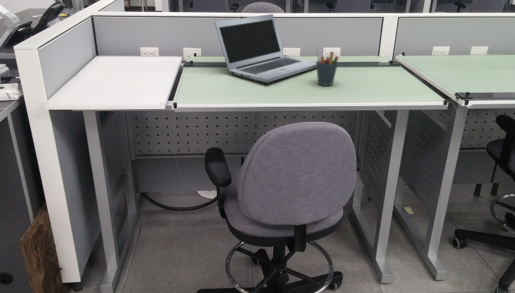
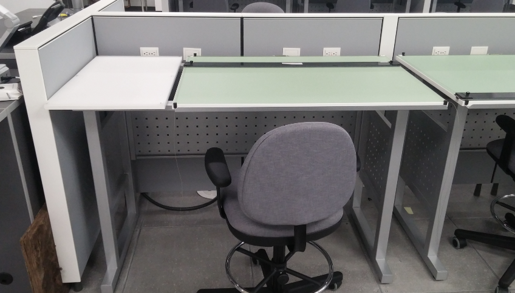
- pen holder (326, 67)
- laptop (269, 45)
